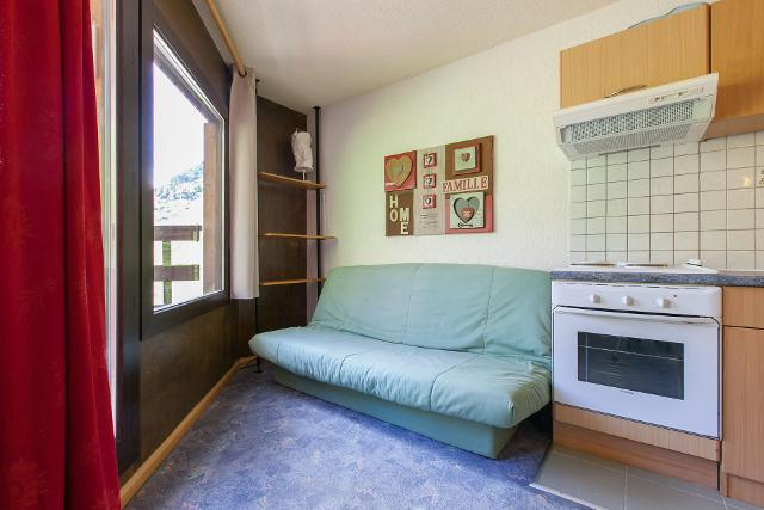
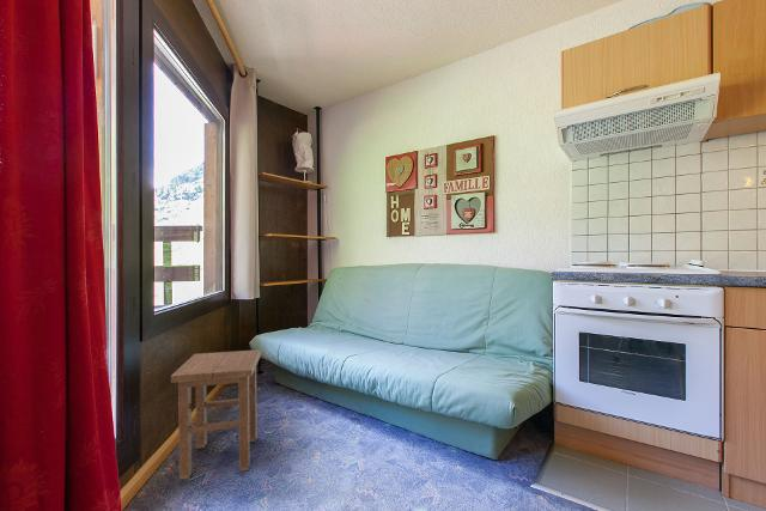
+ stool (219, 406)
